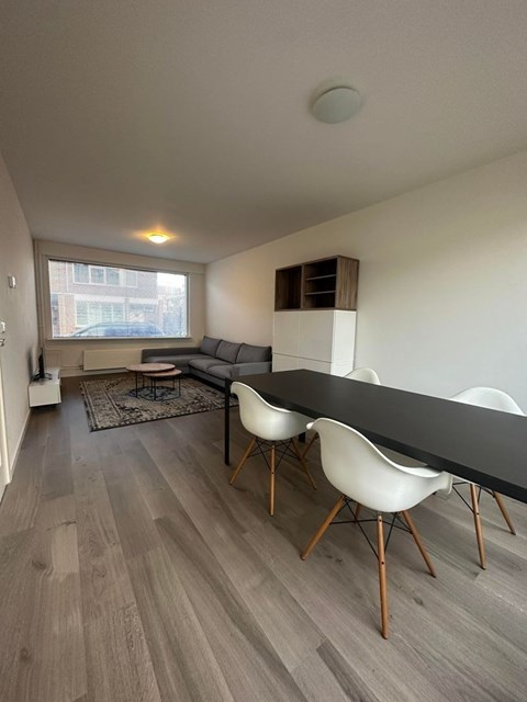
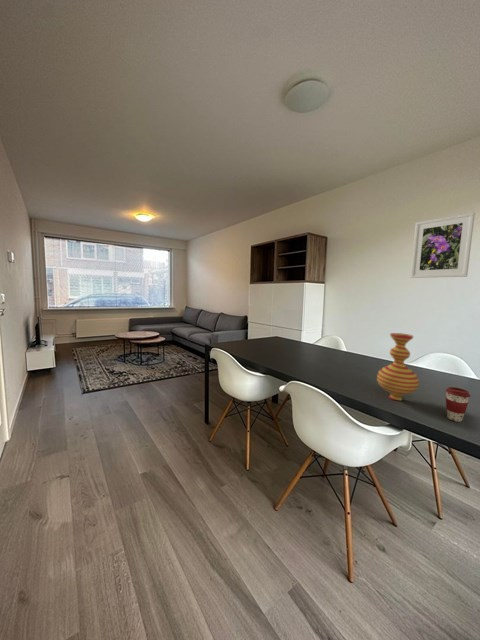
+ vase (398, 366)
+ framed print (439, 248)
+ coffee cup (456, 404)
